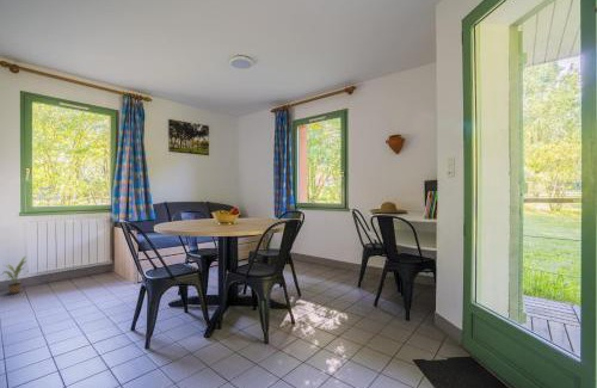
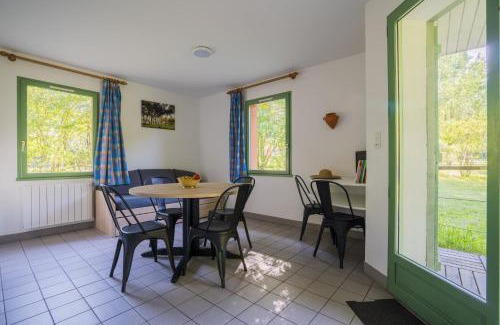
- potted plant (17, 275)
